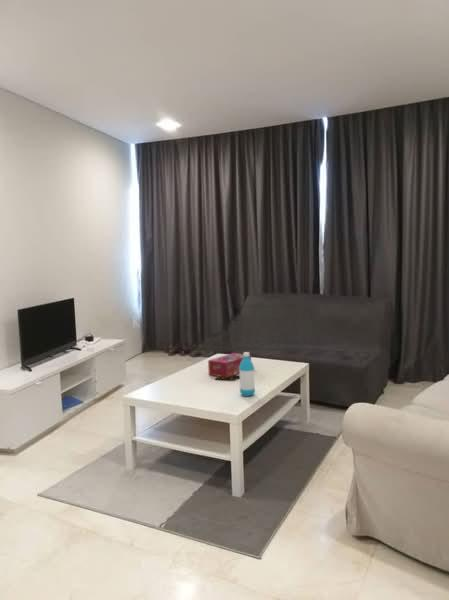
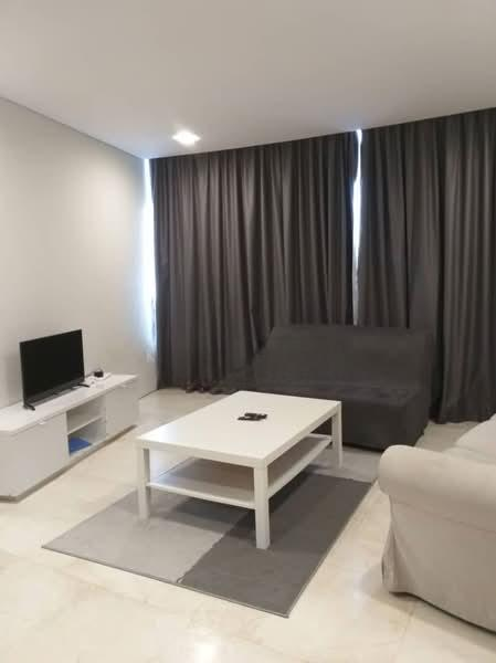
- water bottle (246, 373)
- tissue box (230, 364)
